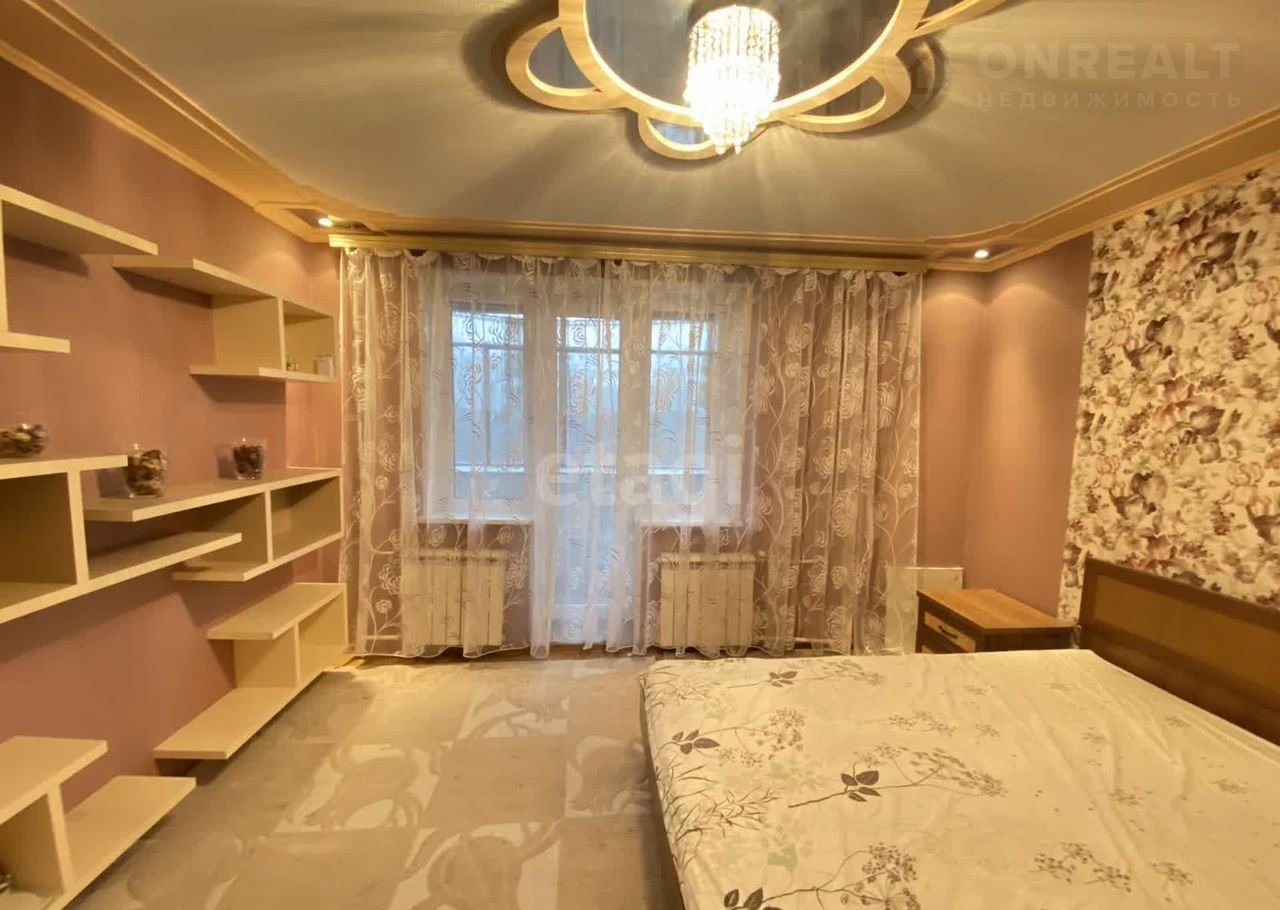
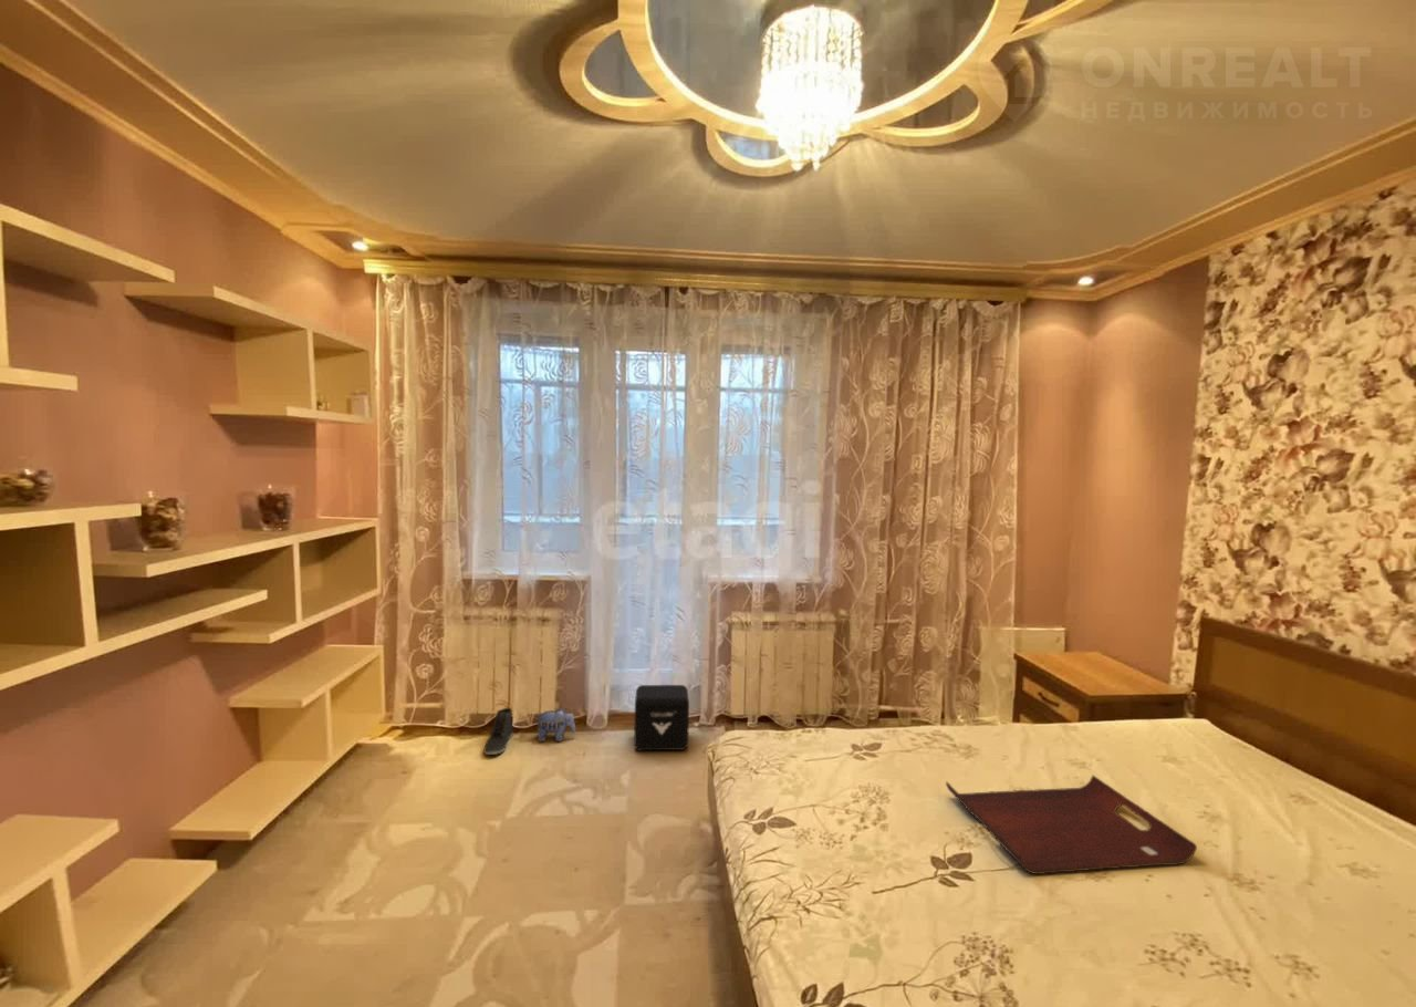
+ plush toy (555, 724)
+ serving tray (1060, 819)
+ air purifier (660, 717)
+ sneaker (497, 730)
